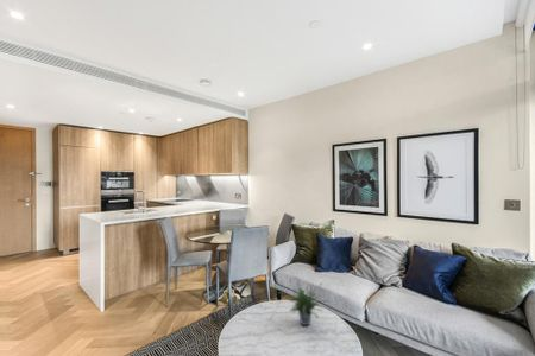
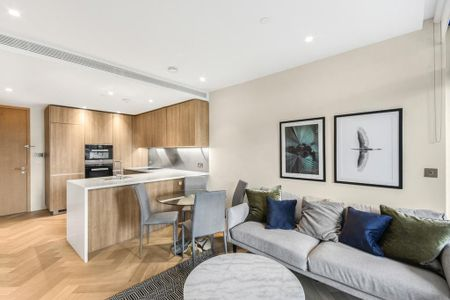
- potted plant (303, 297)
